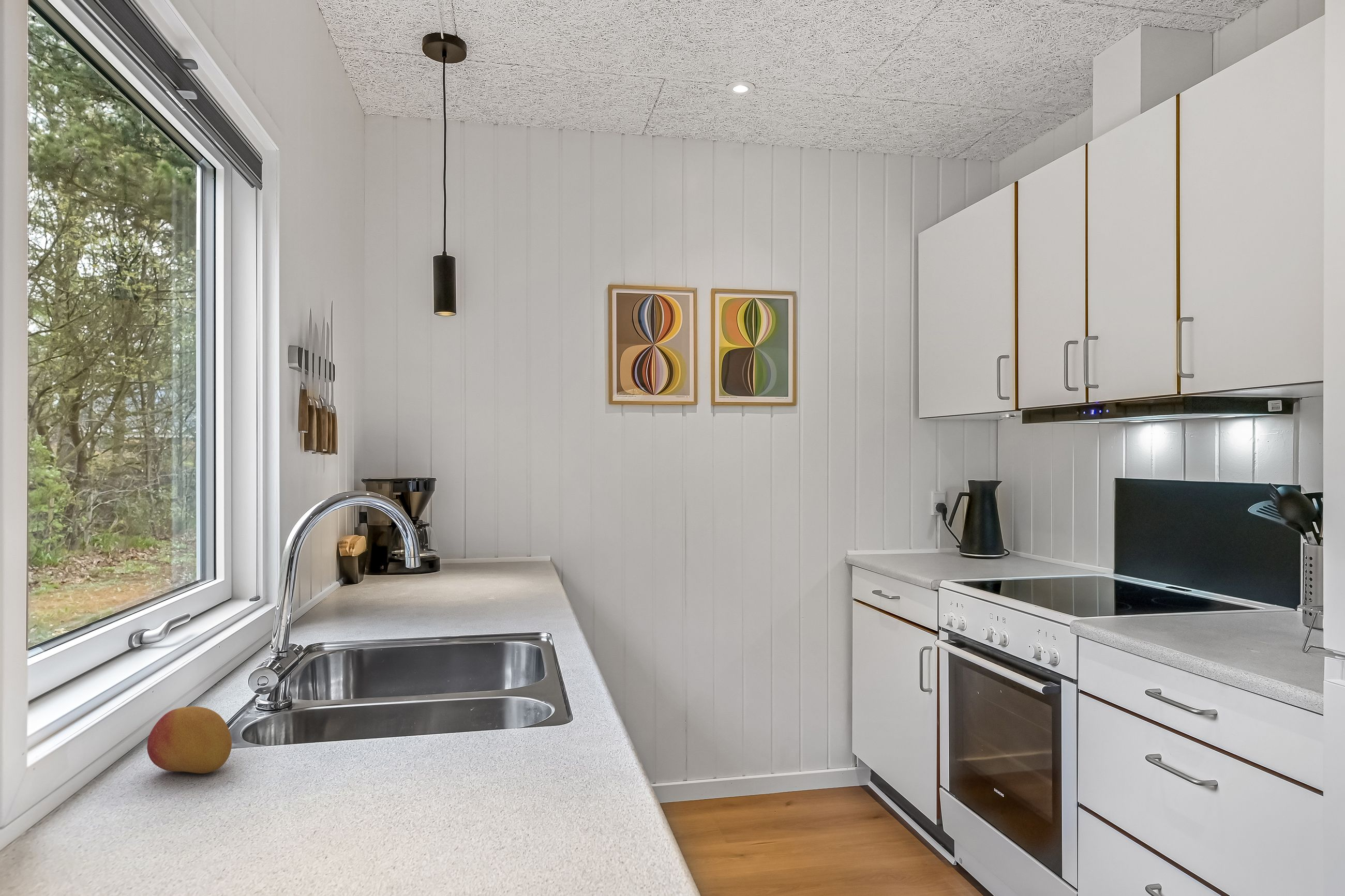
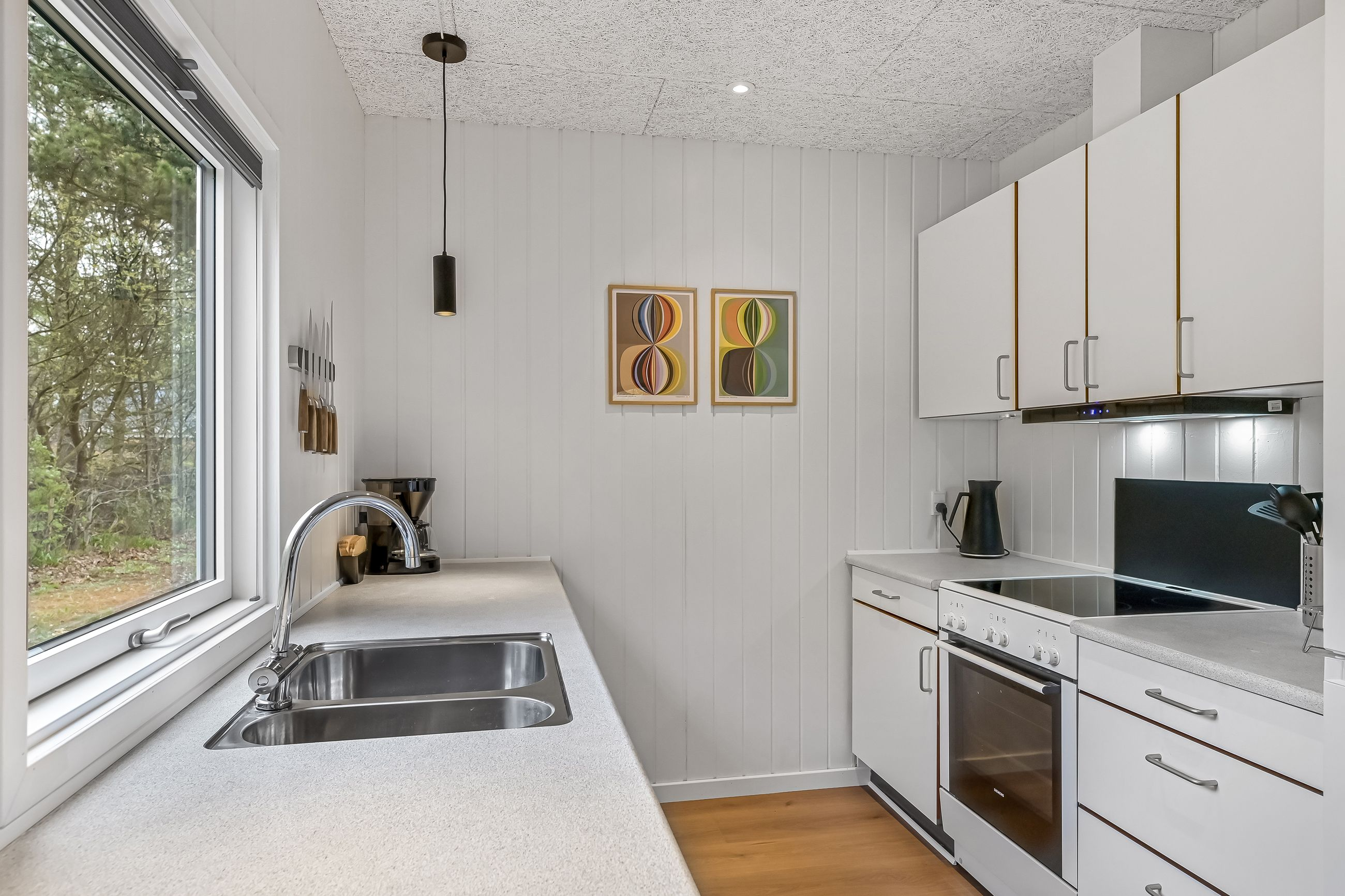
- fruit (192, 738)
